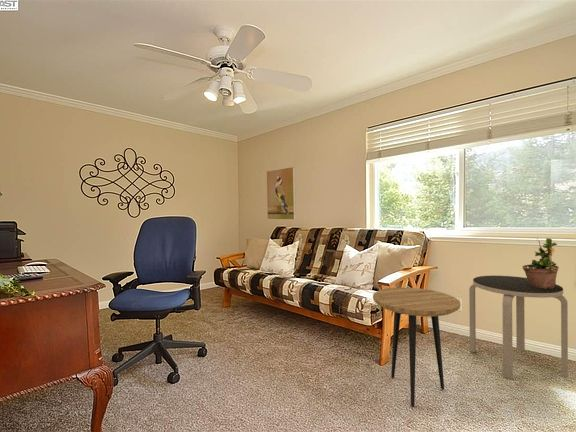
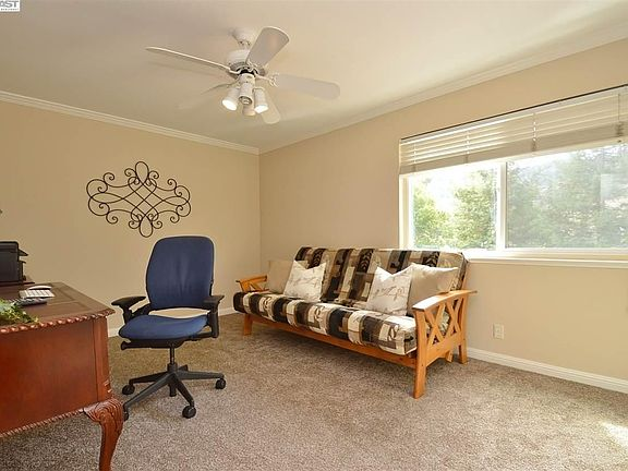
- side table (516, 322)
- side table (414, 344)
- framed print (280, 194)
- potted plant (540, 259)
